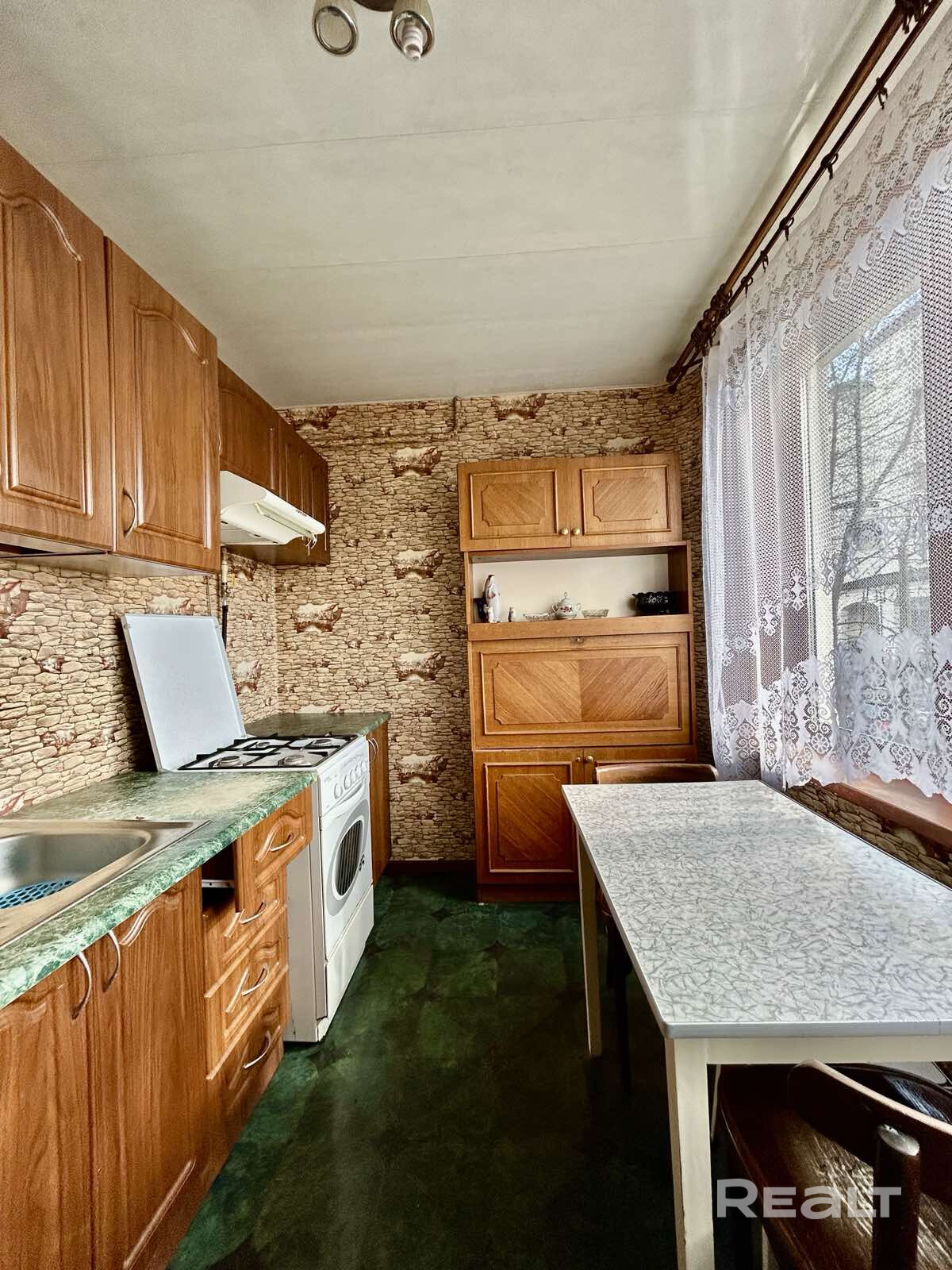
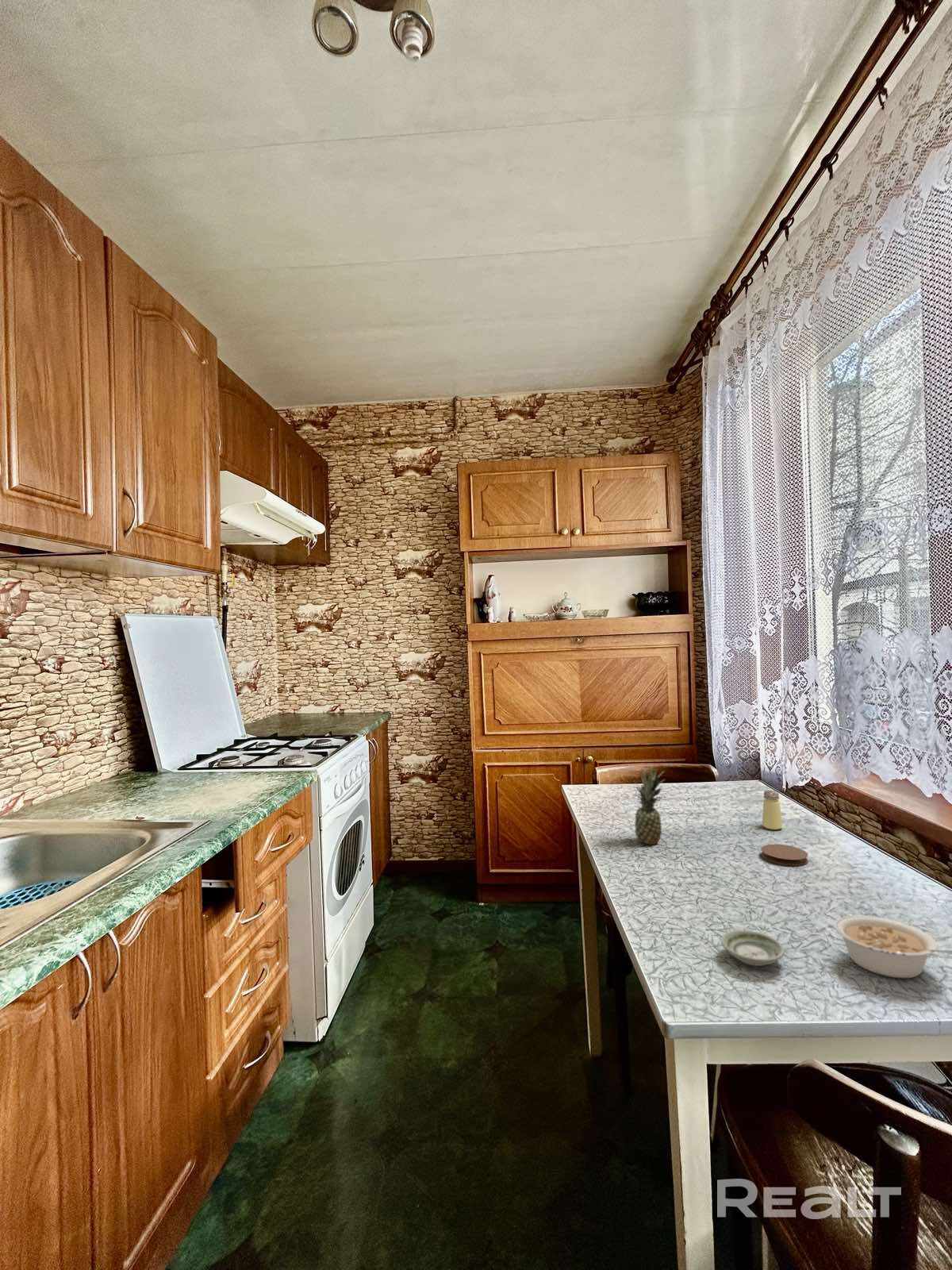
+ fruit (649, 803)
+ coaster (784, 854)
+ saucer (752, 950)
+ legume (888, 946)
+ saltshaker (771, 809)
